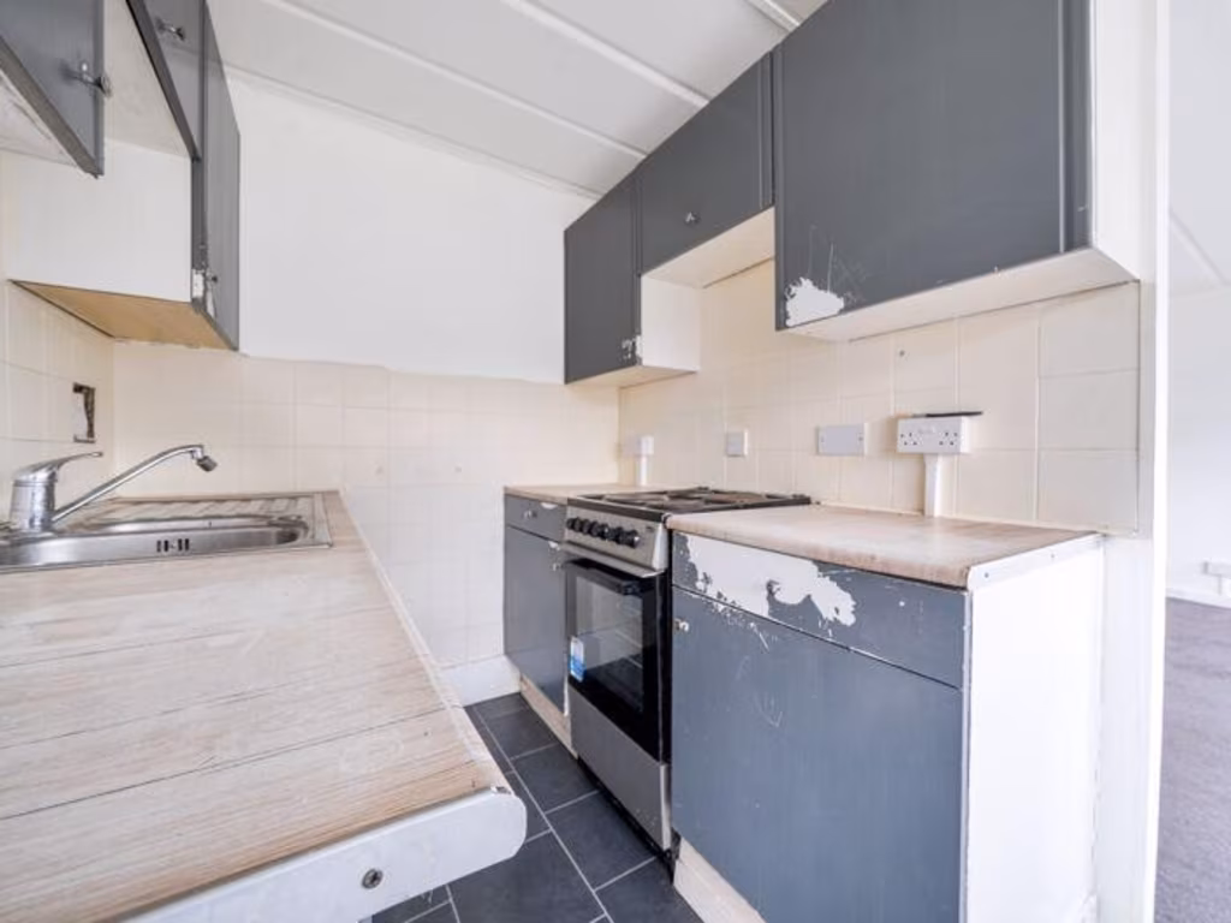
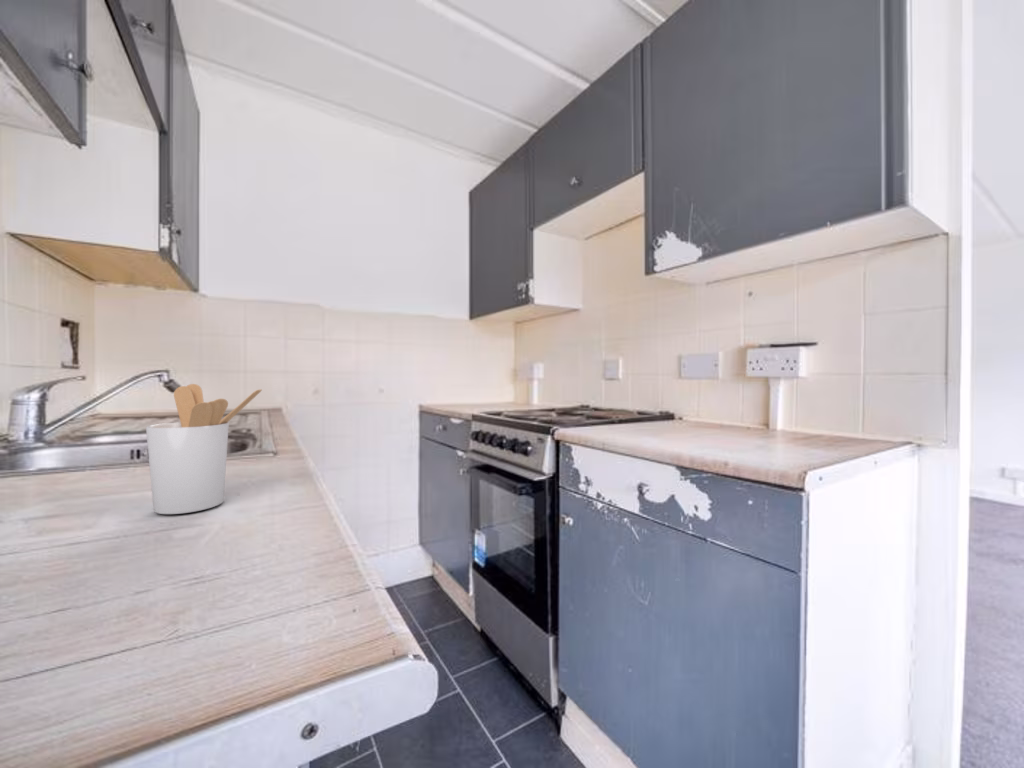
+ utensil holder (211, 443)
